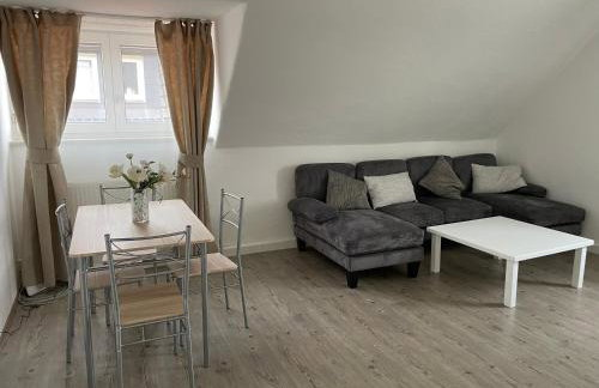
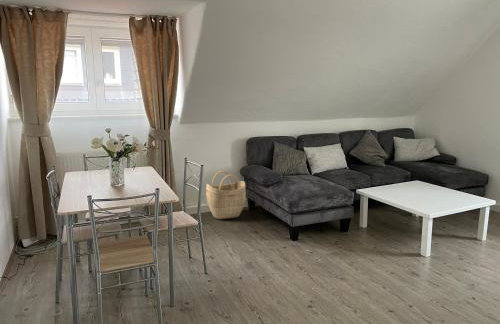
+ woven basket (226, 194)
